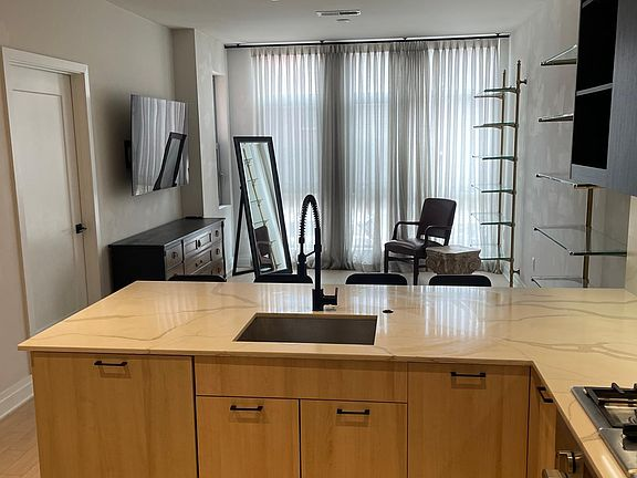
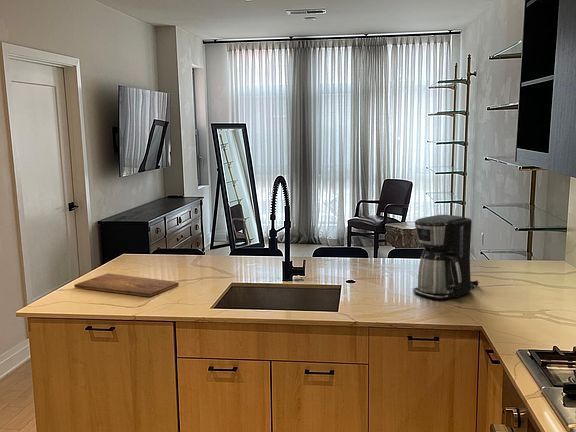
+ coffee maker (452, 255)
+ cutting board (127, 284)
